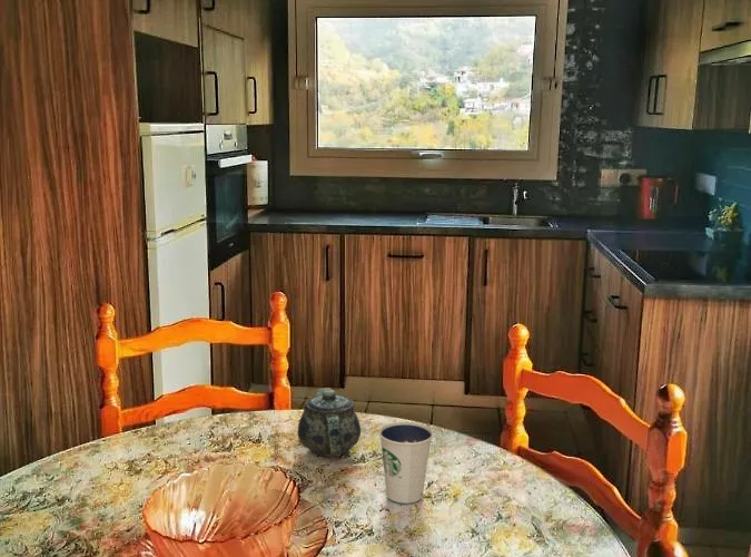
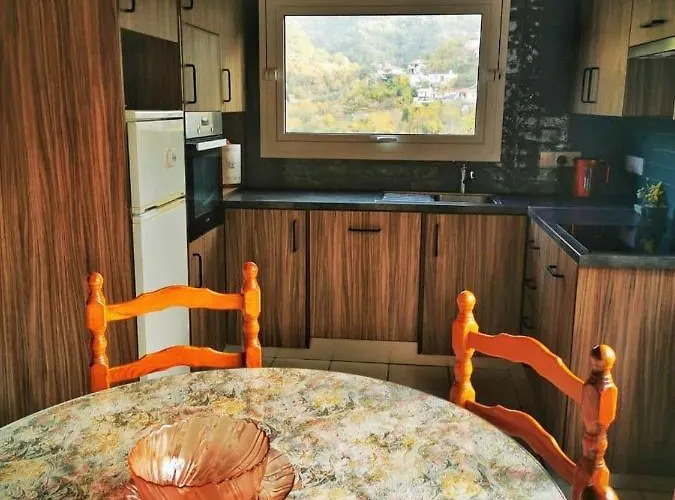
- dixie cup (405, 463)
- chinaware (328, 421)
